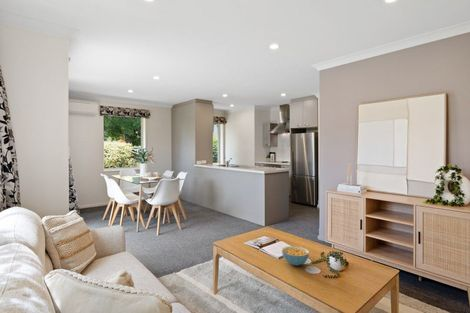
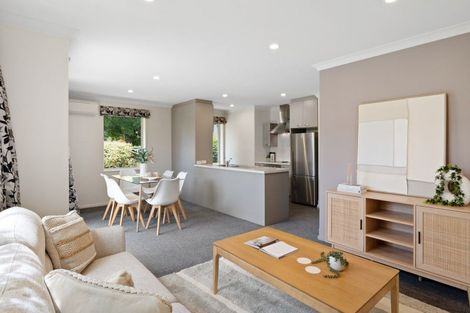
- cereal bowl (295, 257)
